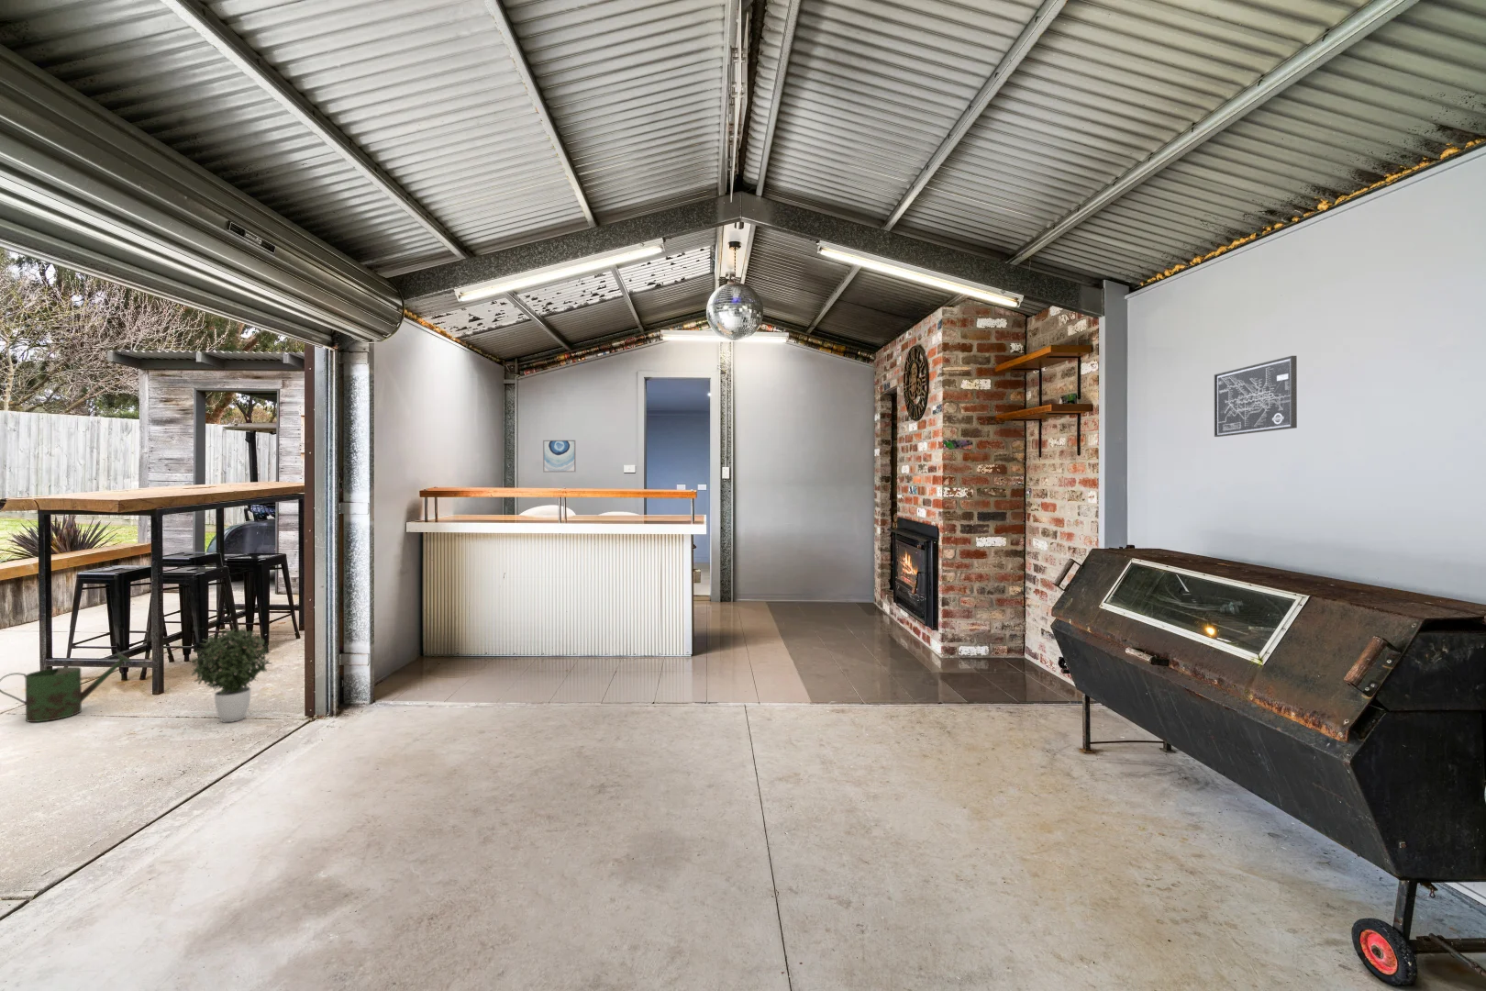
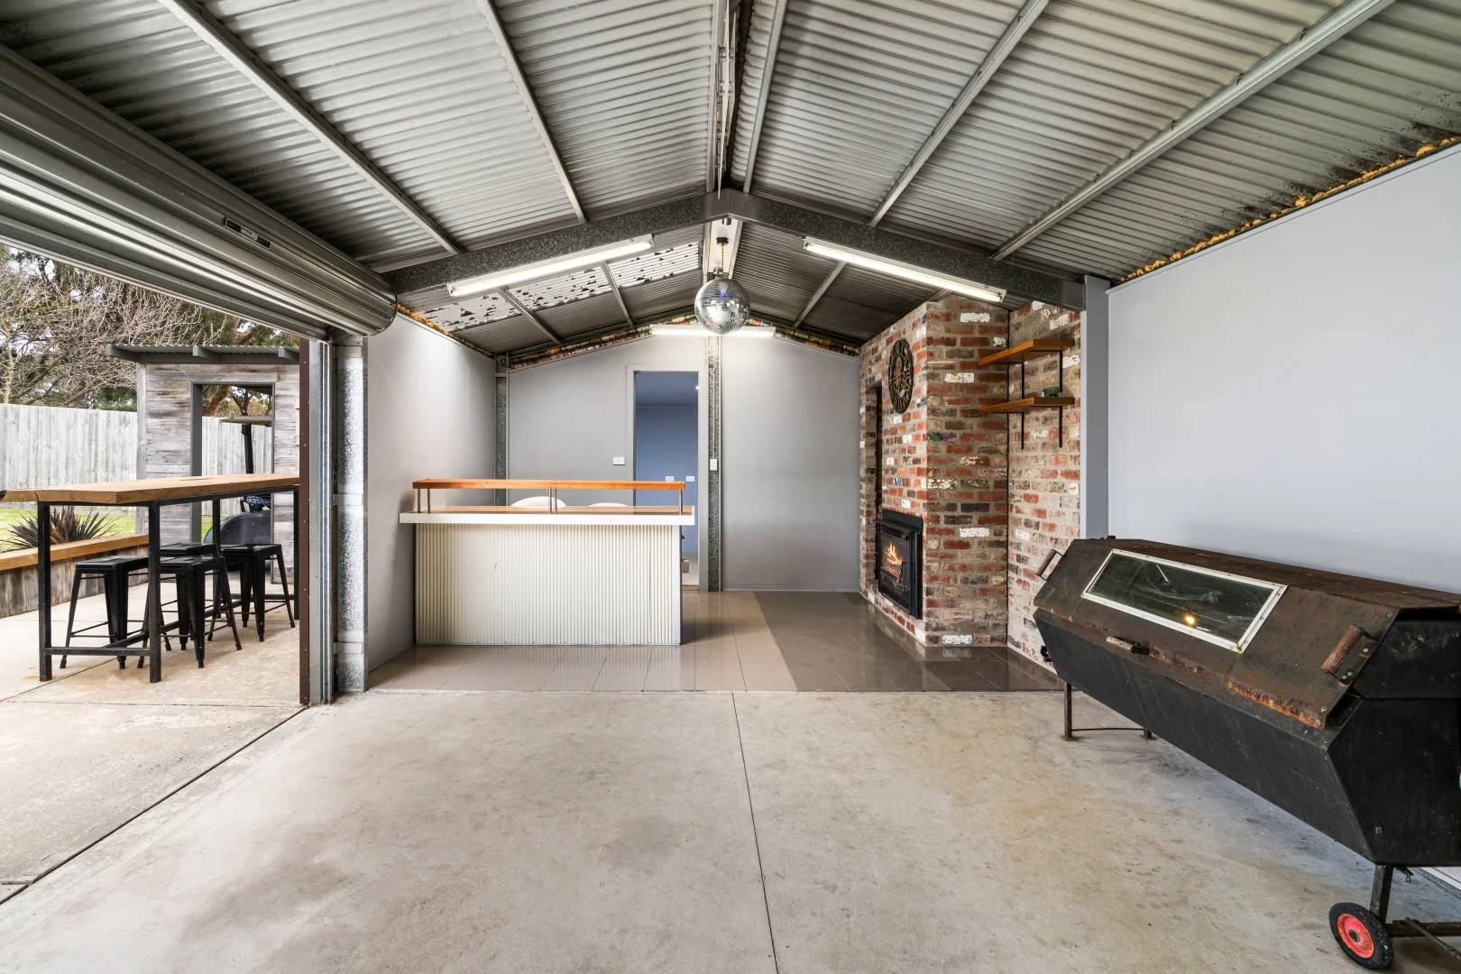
- wall art (1252, 399)
- wall art (558, 456)
- watering can (69, 686)
- potted plant (233, 674)
